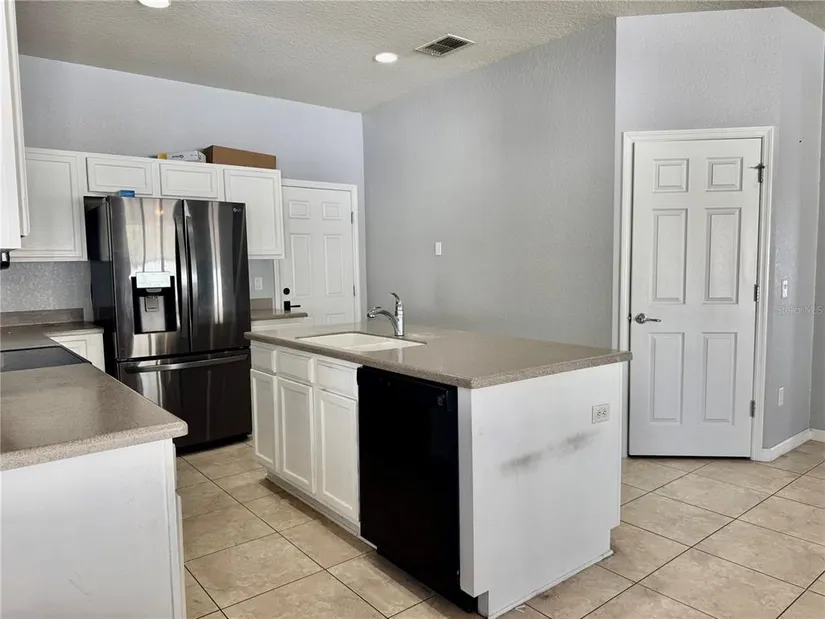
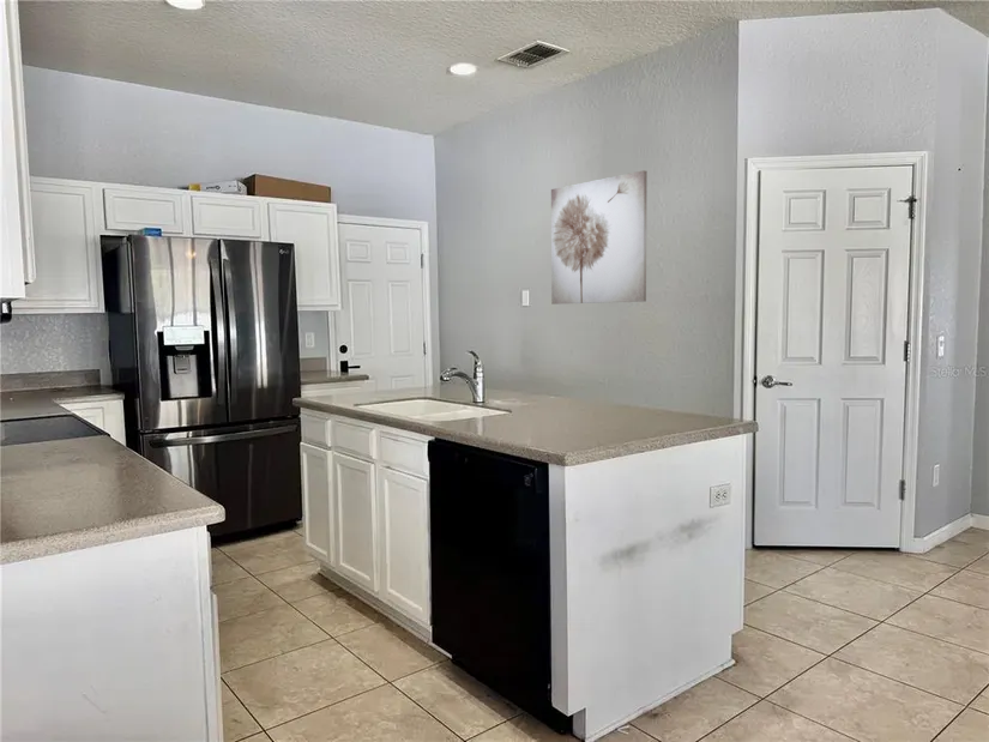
+ wall art (596, 242)
